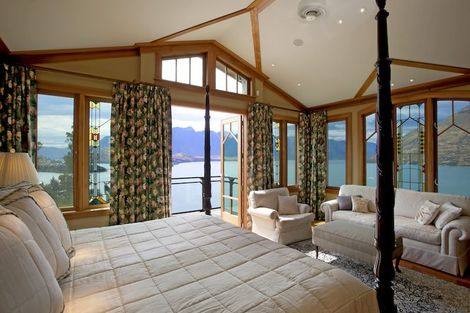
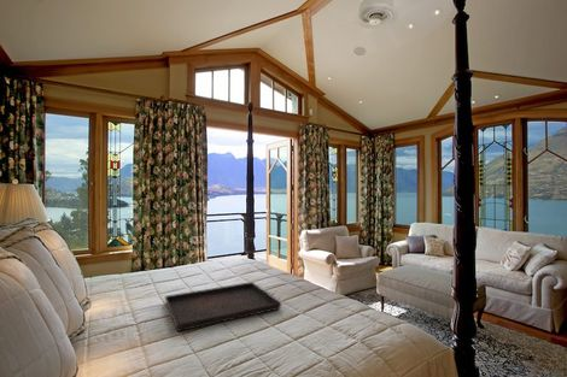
+ serving tray (221, 302)
